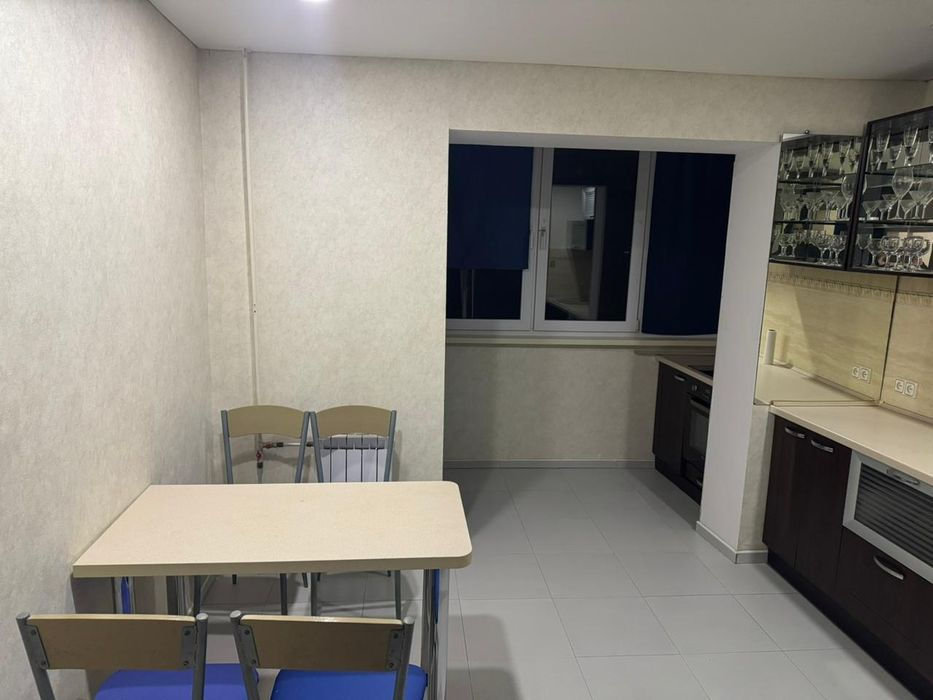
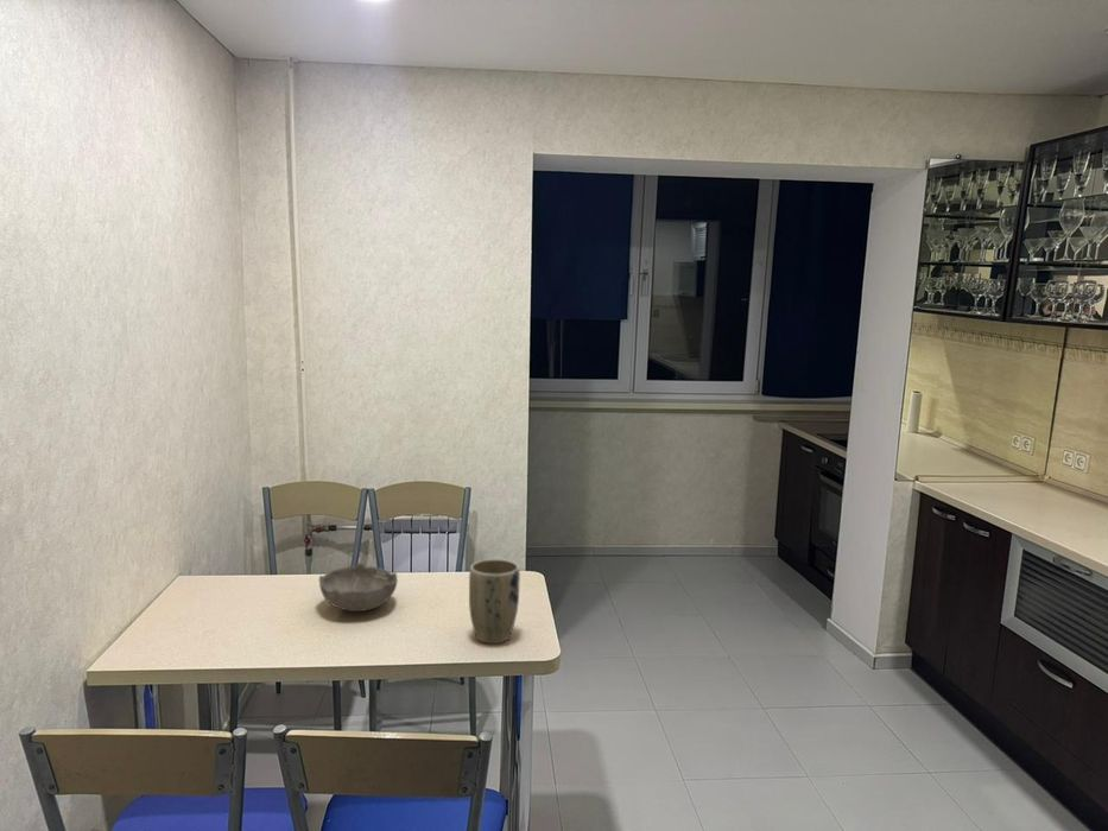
+ bowl (359, 590)
+ plant pot (494, 601)
